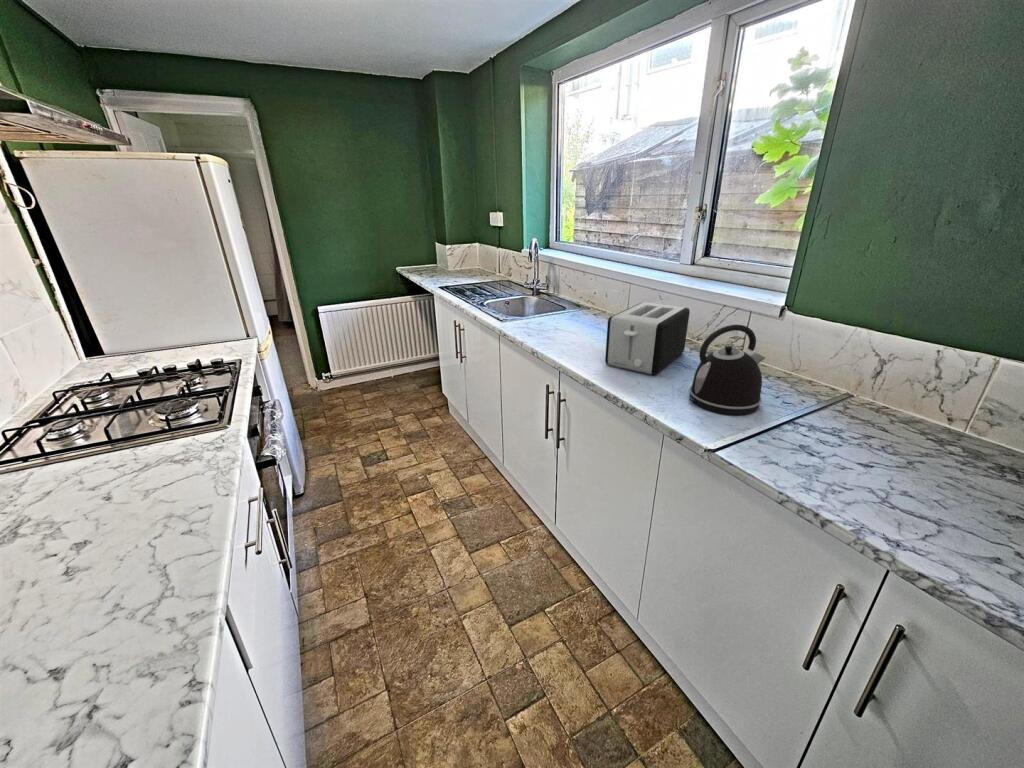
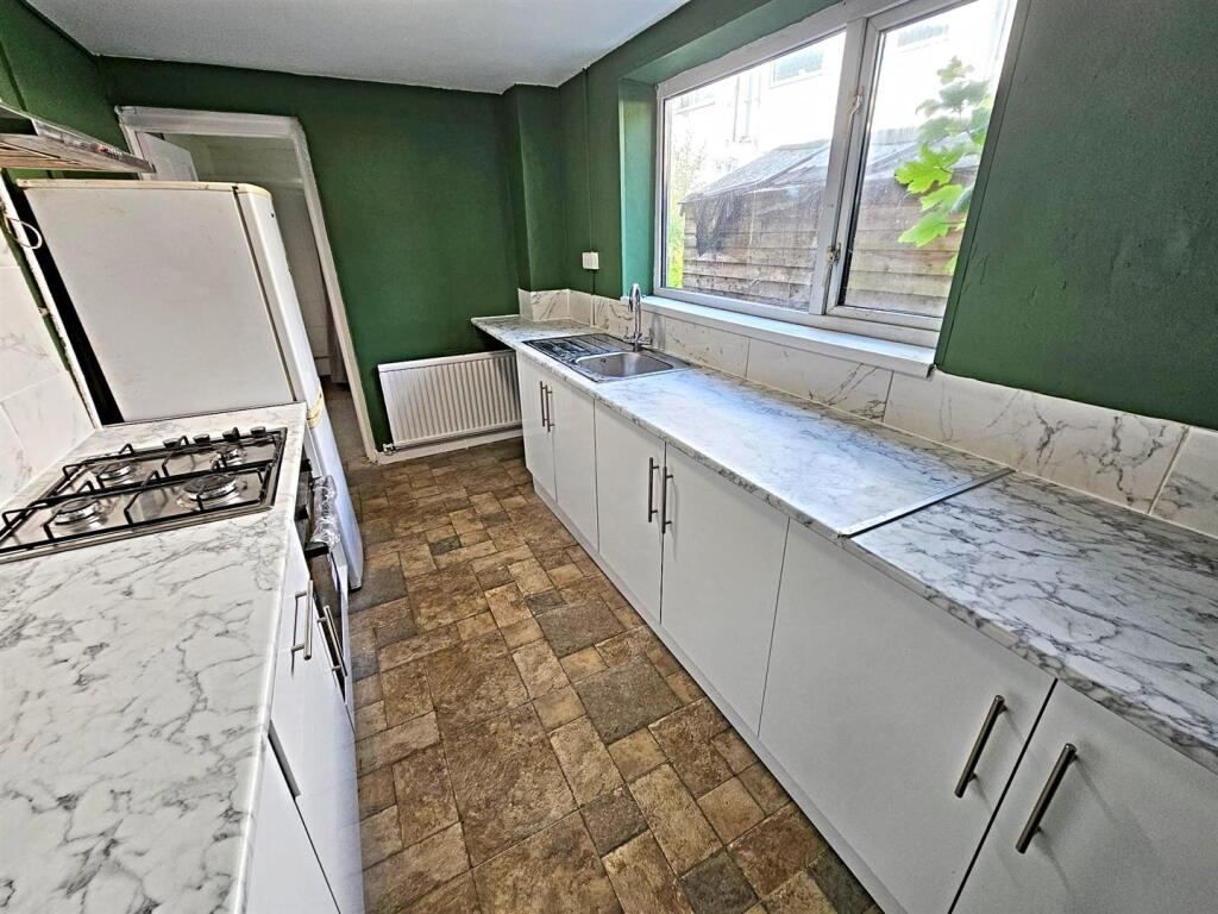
- toaster (648, 335)
- kettle (729, 363)
